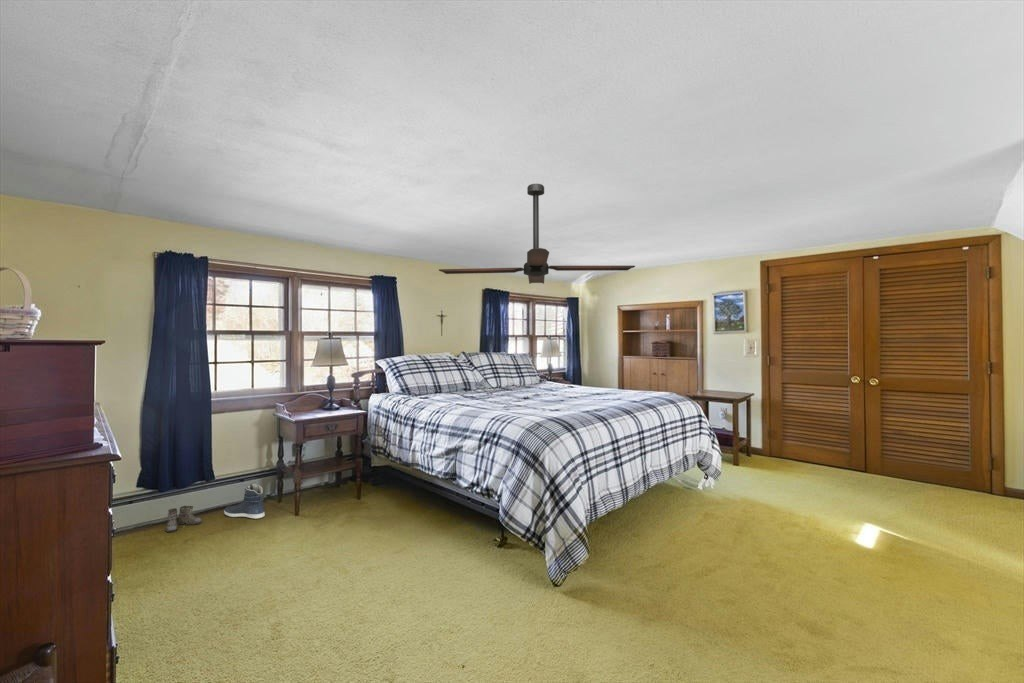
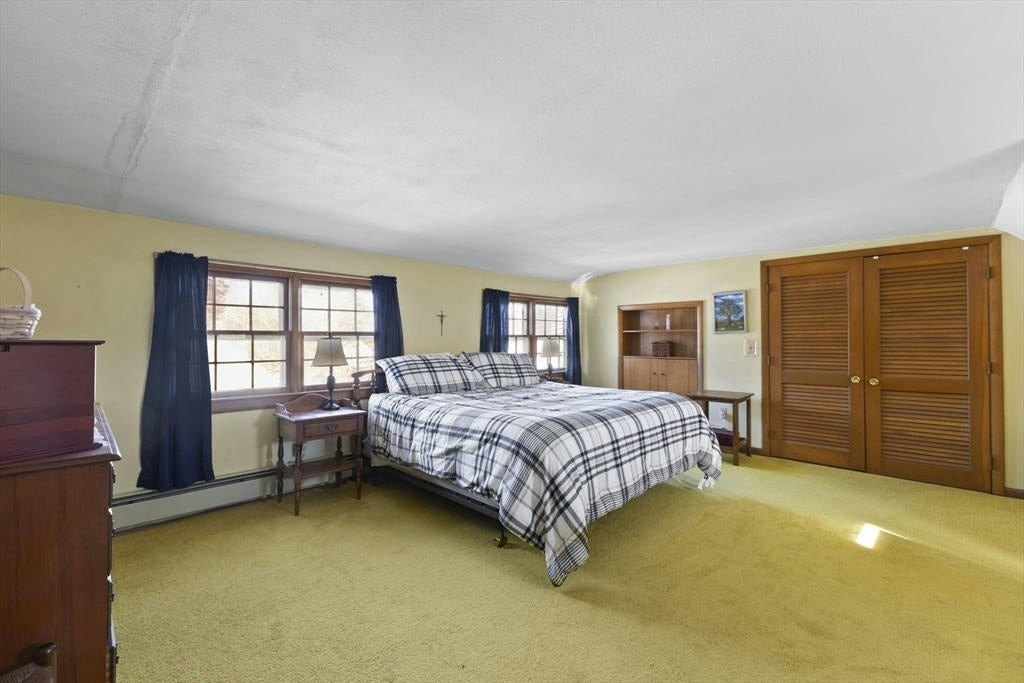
- ceiling fan (535, 231)
- sneaker (244, 499)
- boots (180, 517)
